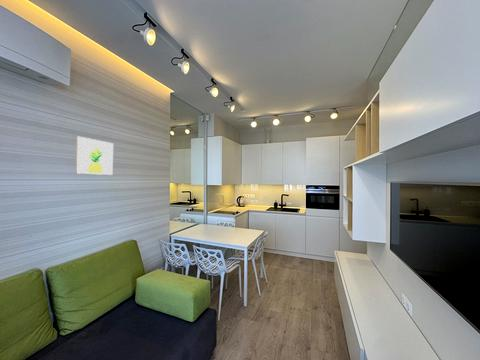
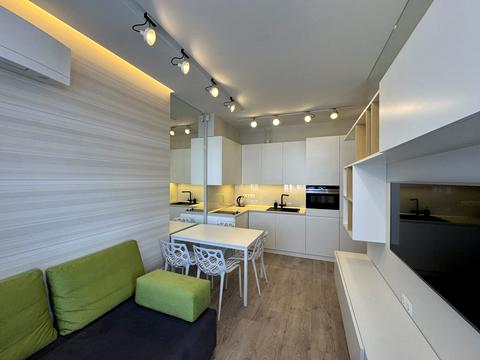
- wall art (95, 157)
